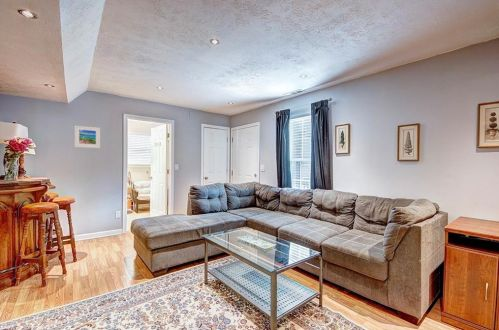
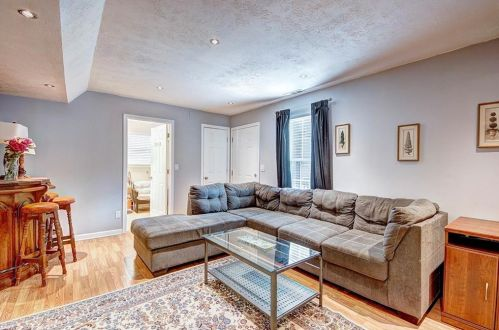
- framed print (87, 137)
